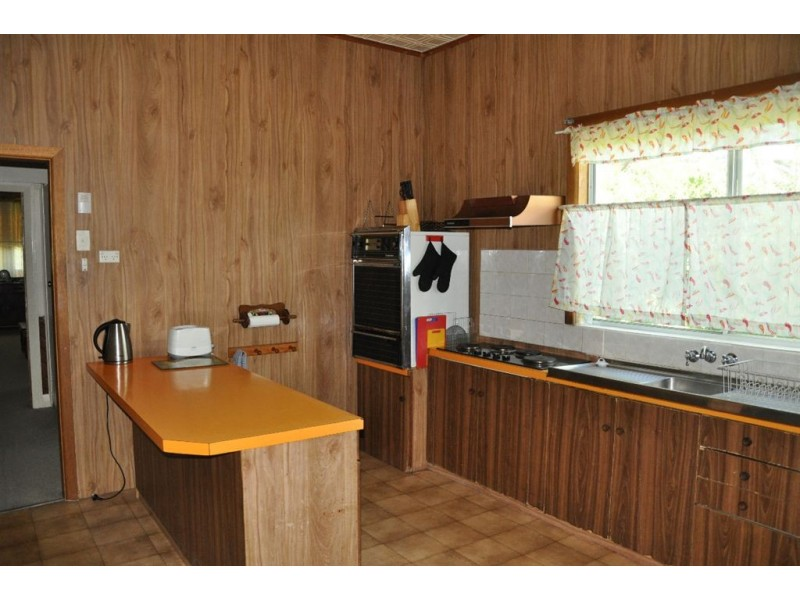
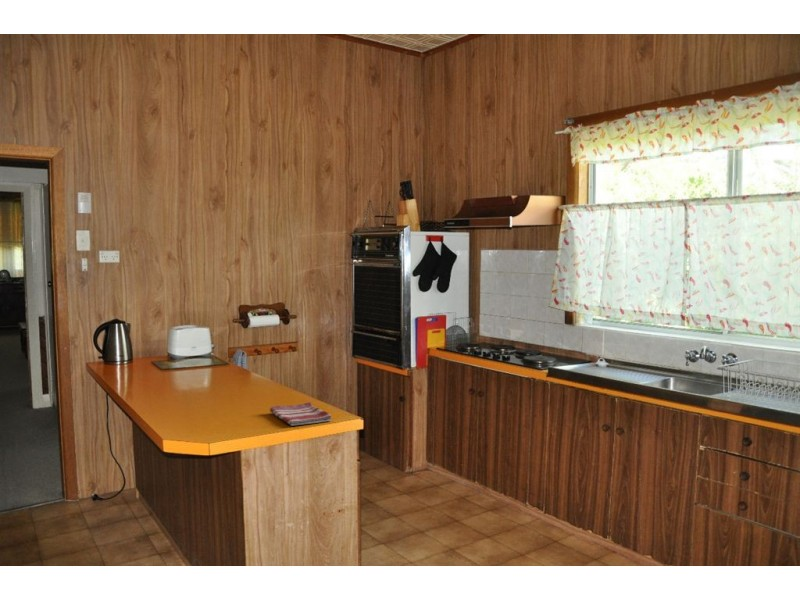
+ dish towel (300, 413)
